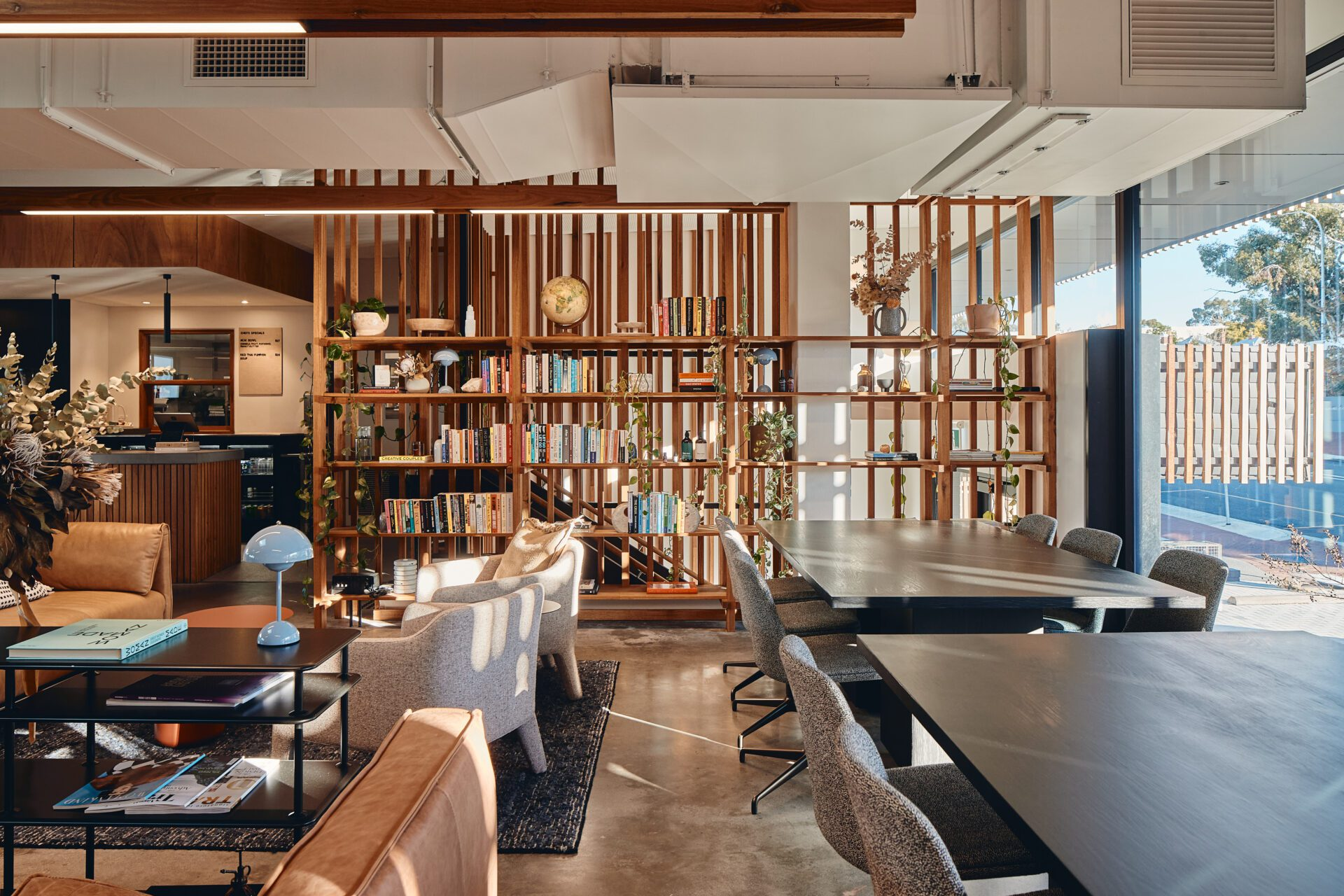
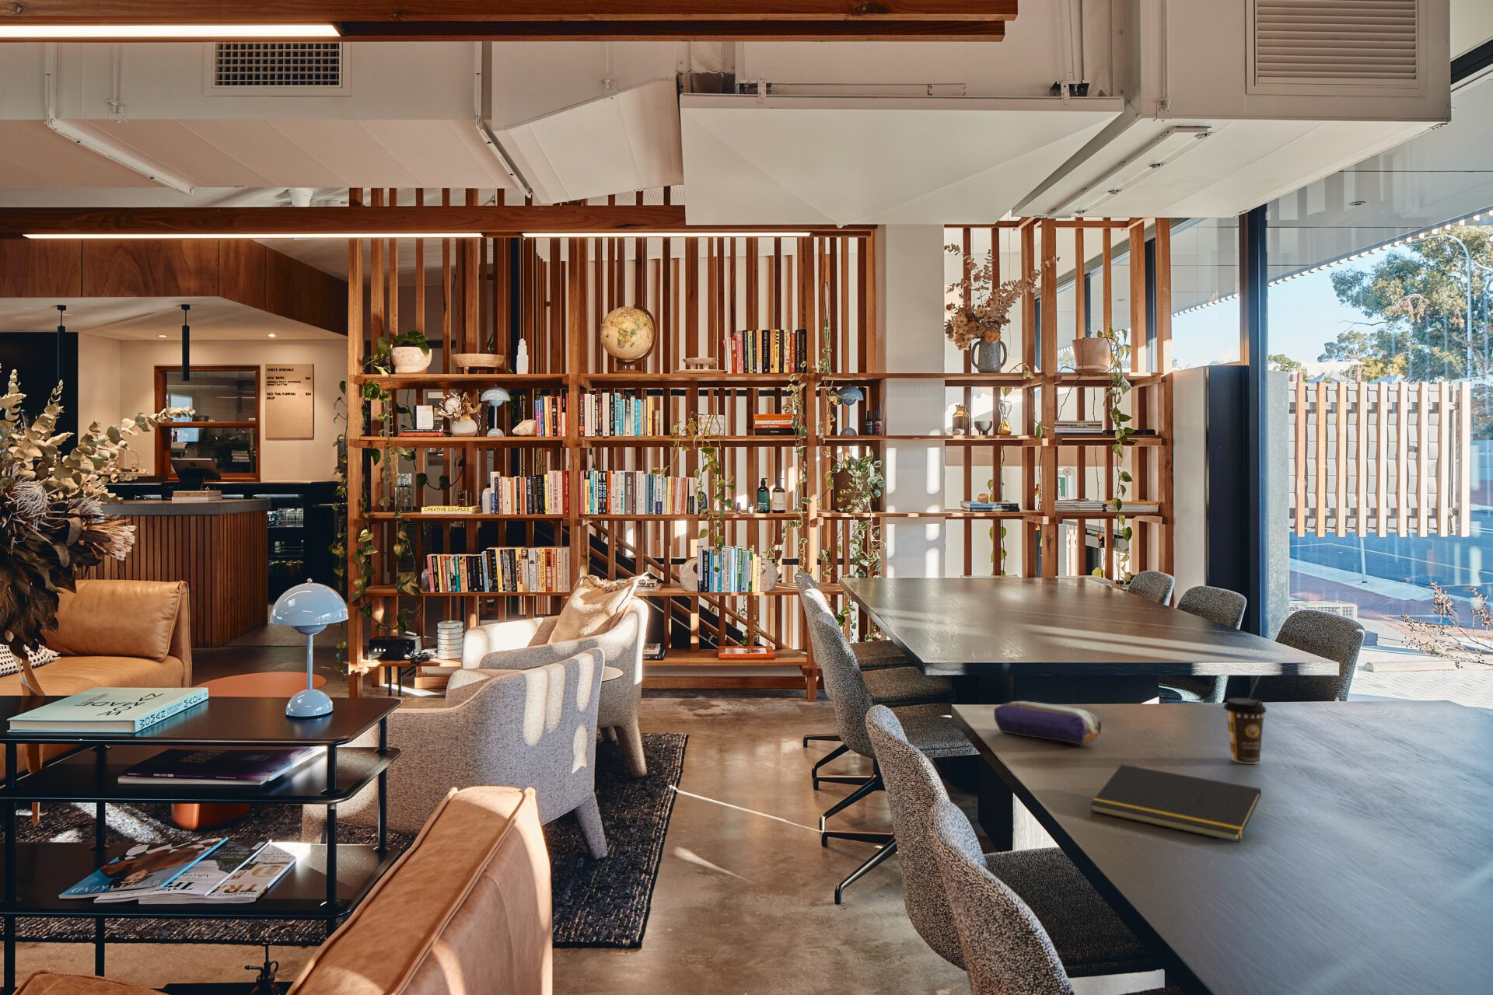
+ coffee cup (1245, 731)
+ notepad (1175, 800)
+ pencil case (1045, 722)
